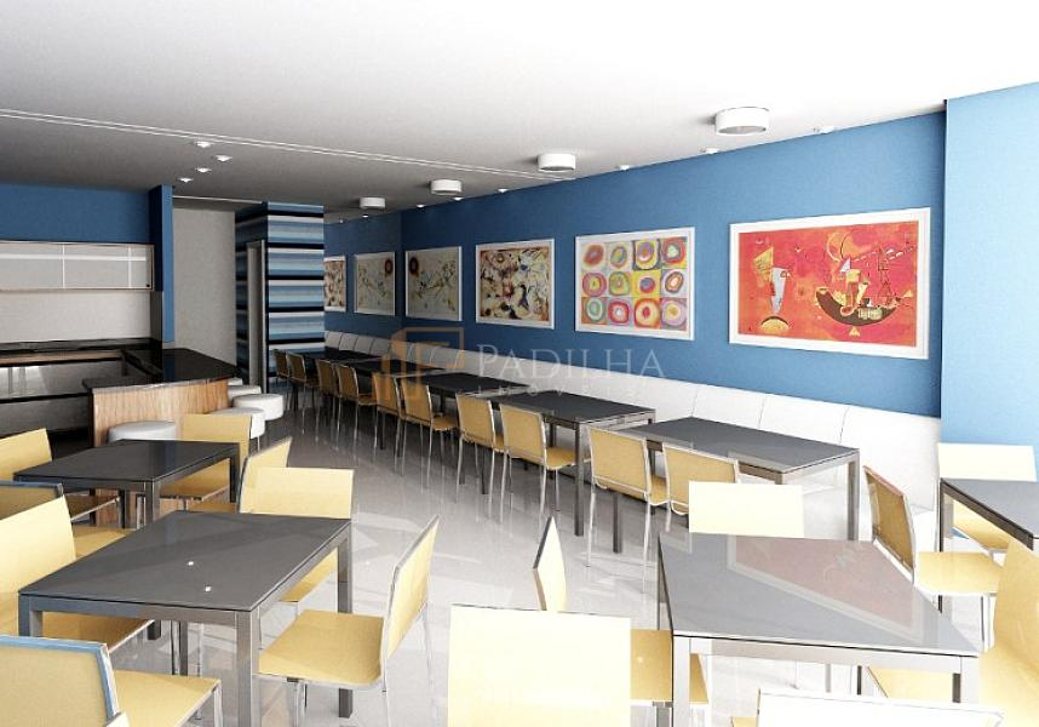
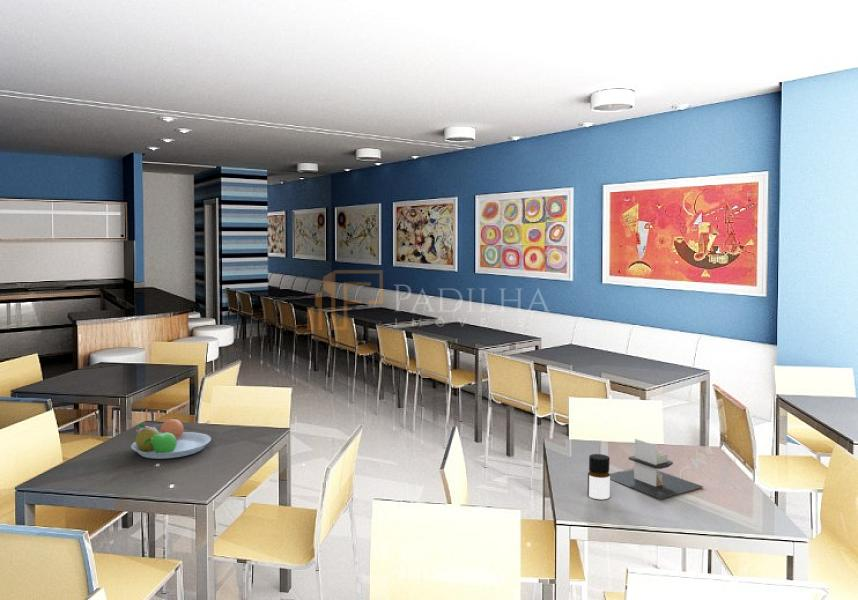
+ napkin holder (651, 461)
+ fruit bowl (169, 435)
+ bottle (598, 476)
